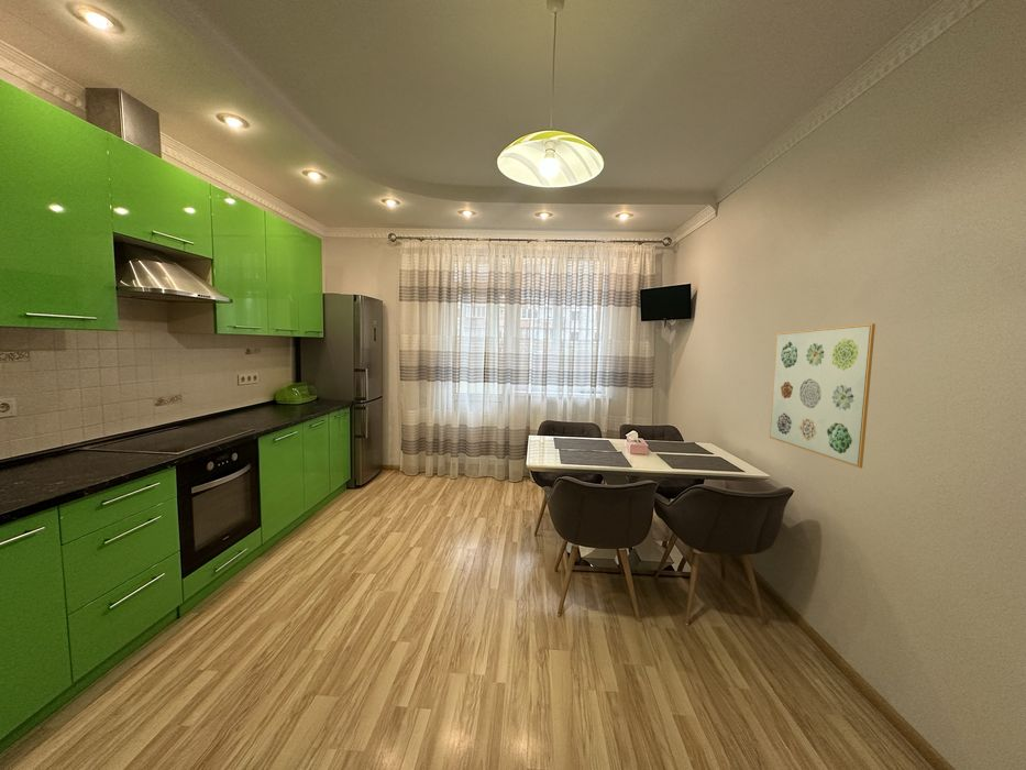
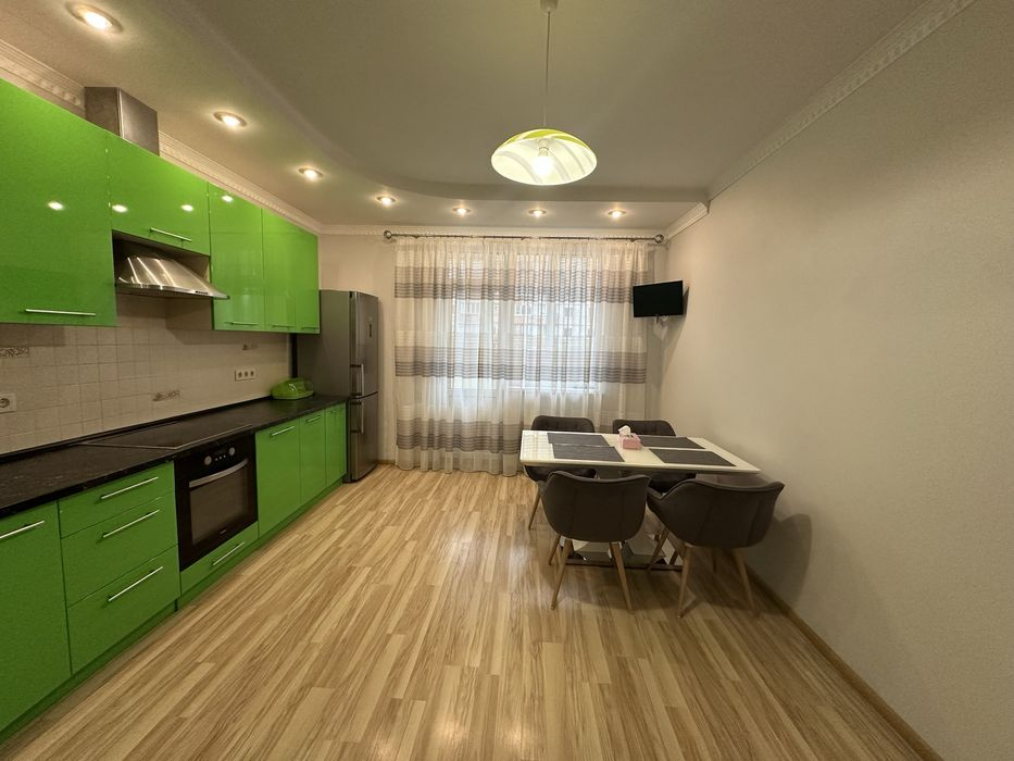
- wall art (813, 391)
